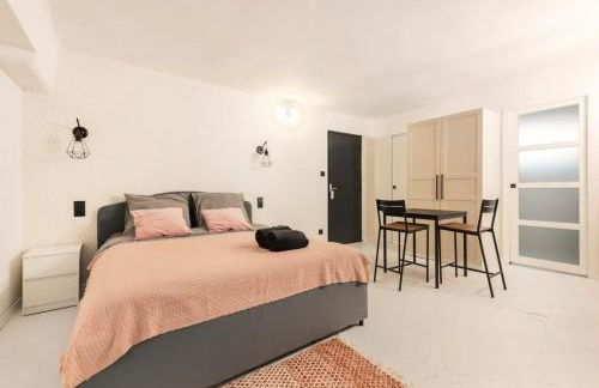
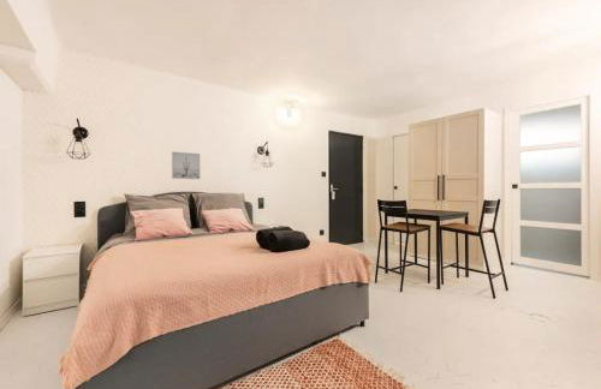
+ wall art (185, 166)
